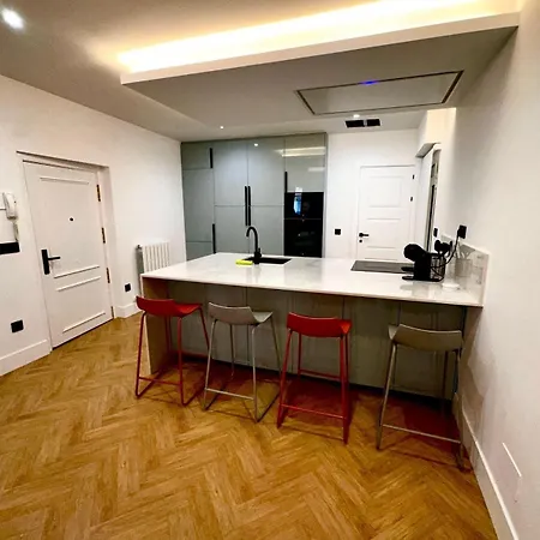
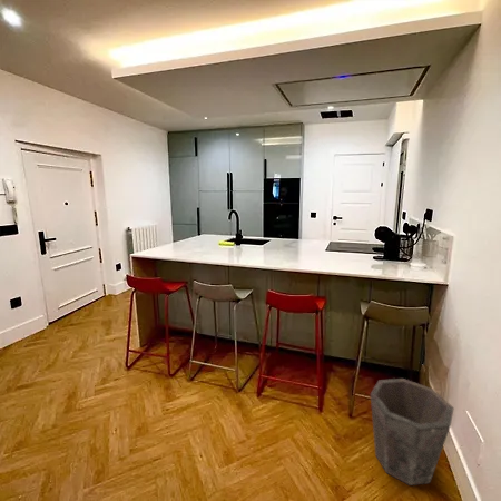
+ waste bin (406, 431)
